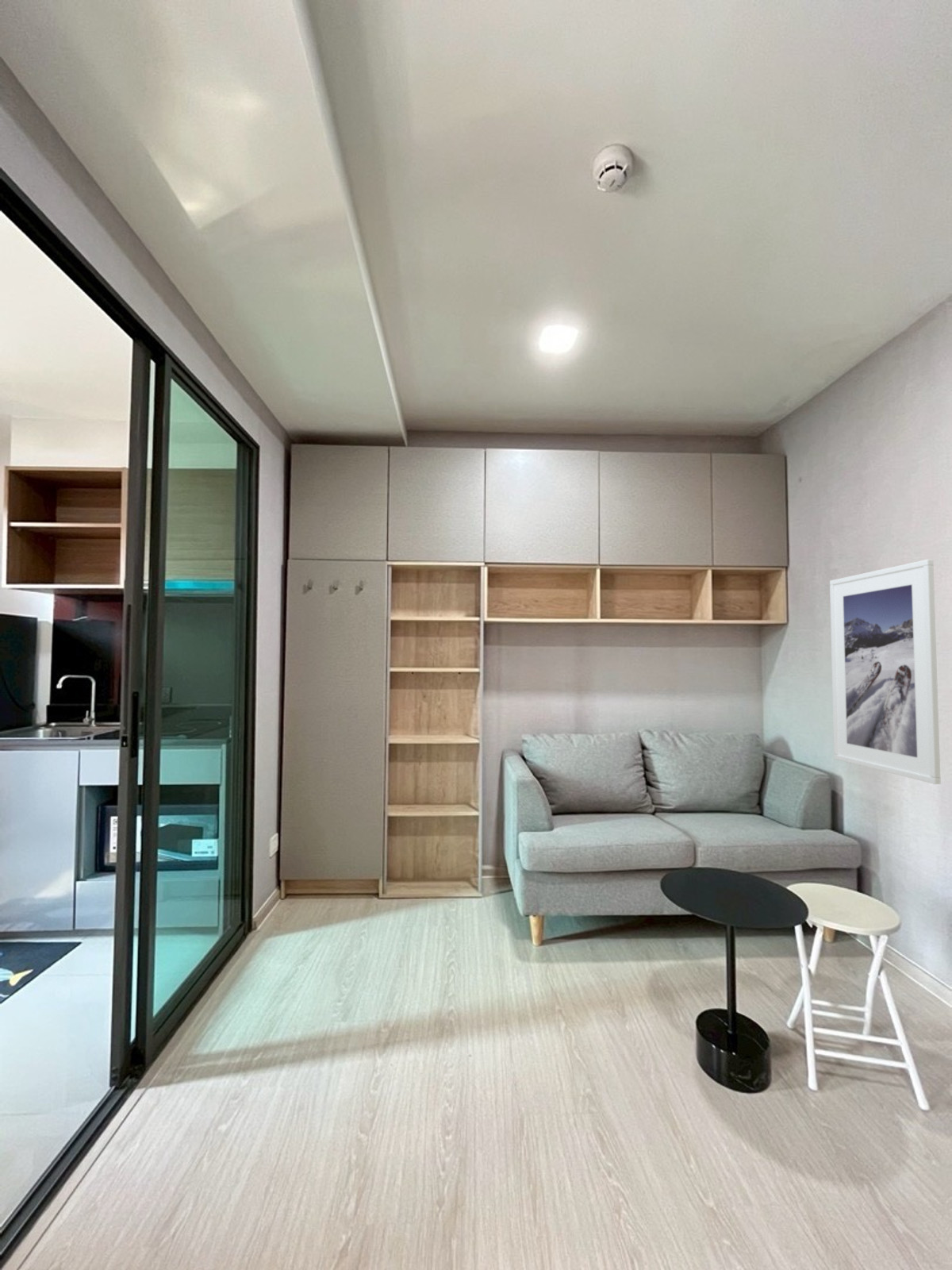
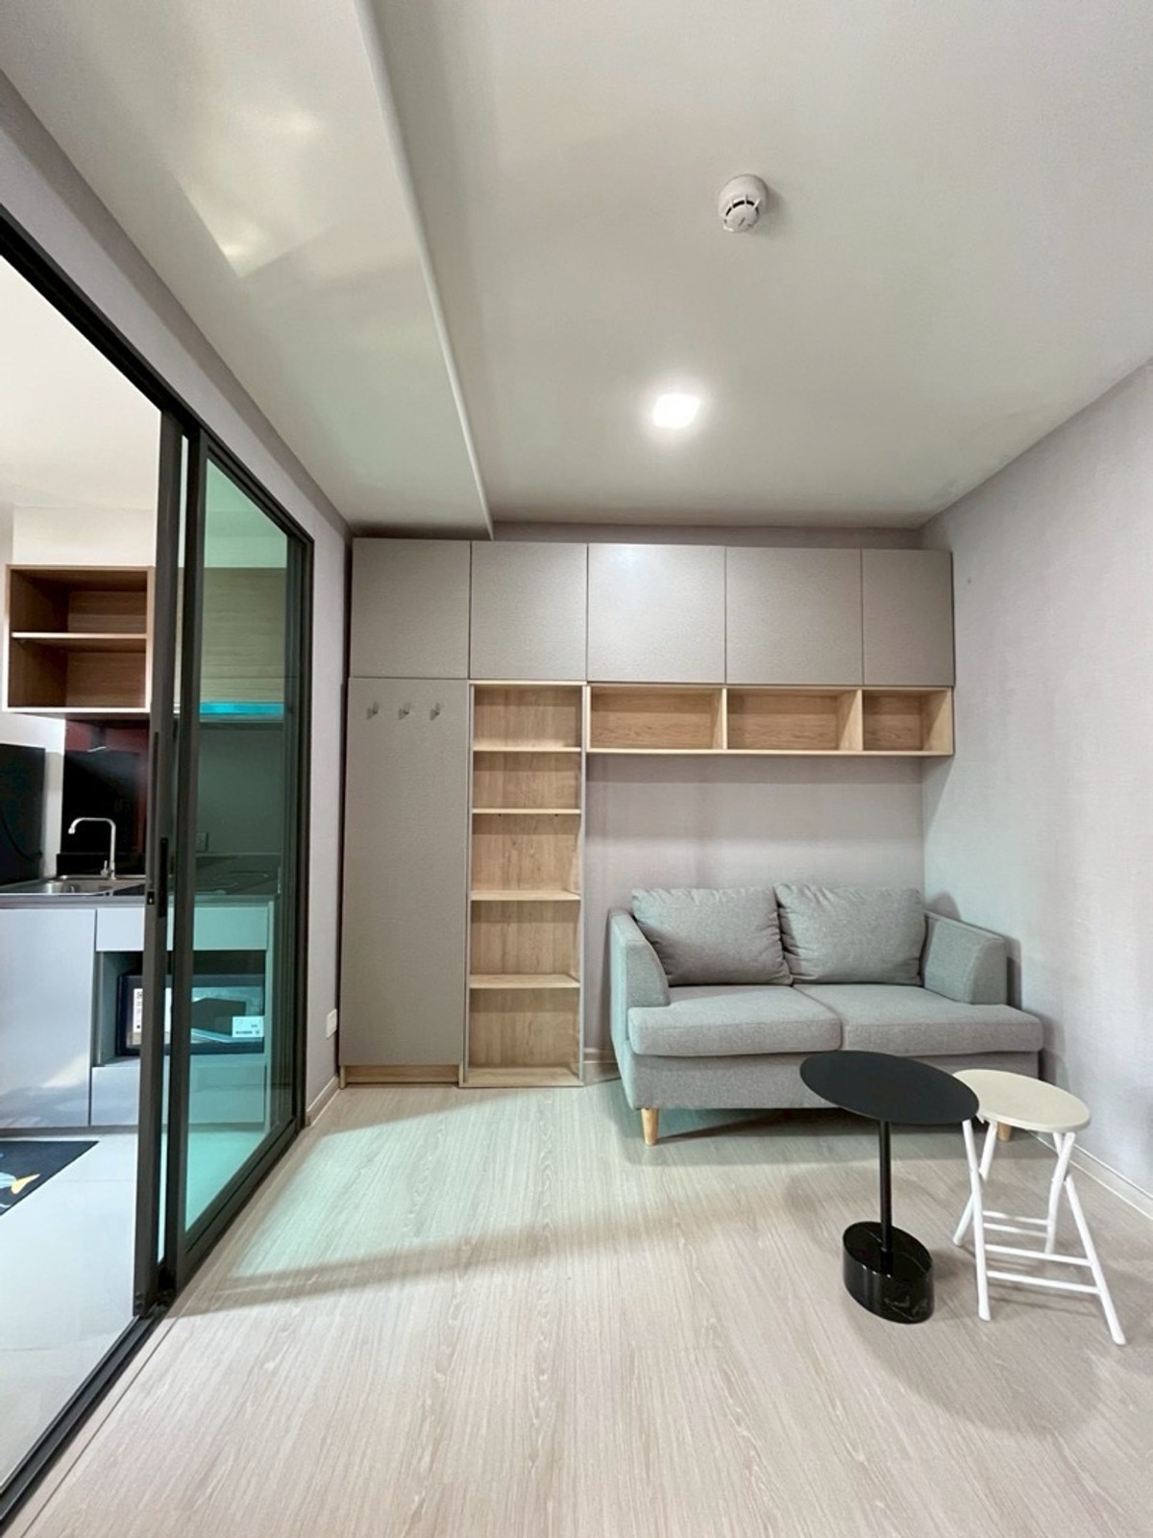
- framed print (877, 669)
